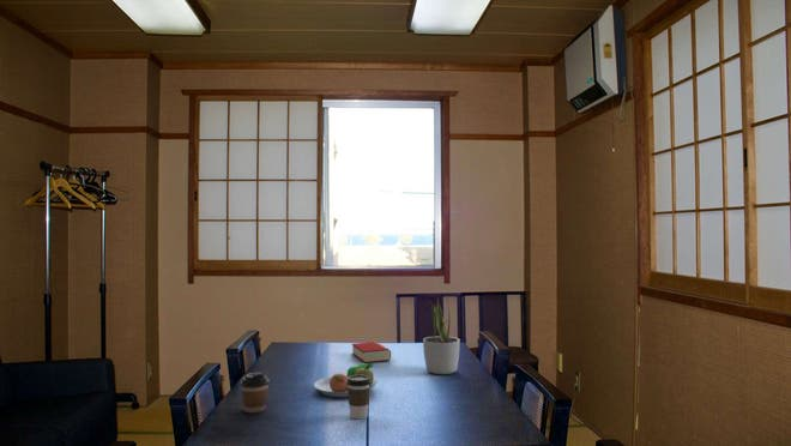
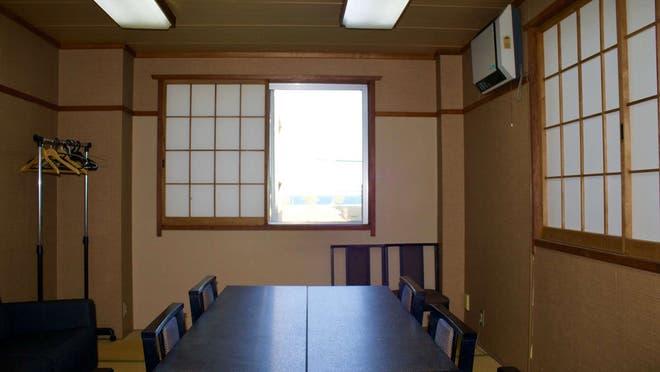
- coffee cup (358, 396)
- fruit bowl (348, 376)
- potted plant (441, 327)
- book (370, 351)
- coffee cup (254, 391)
